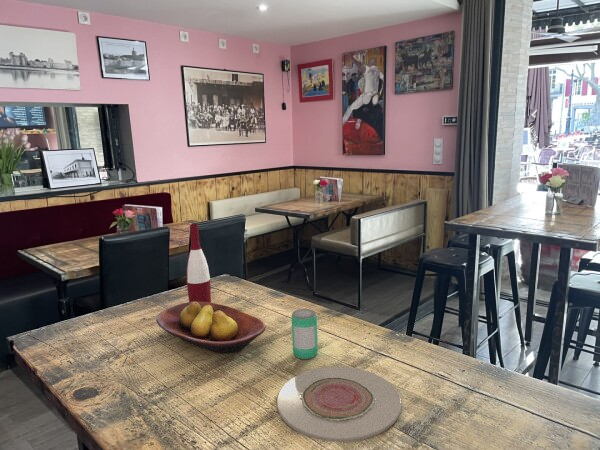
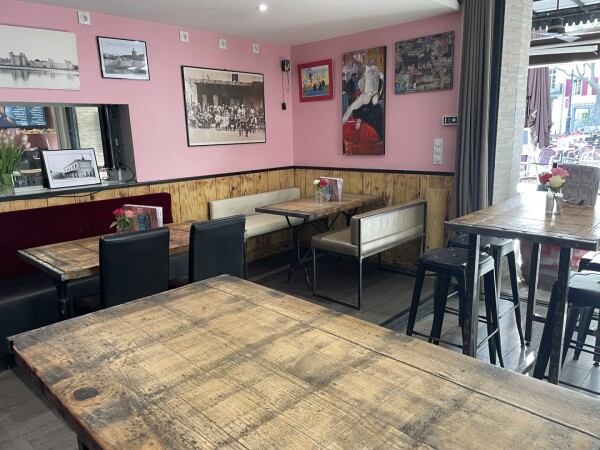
- alcohol (197, 265)
- plate (338, 398)
- beverage can (304, 333)
- fruit bowl (209, 322)
